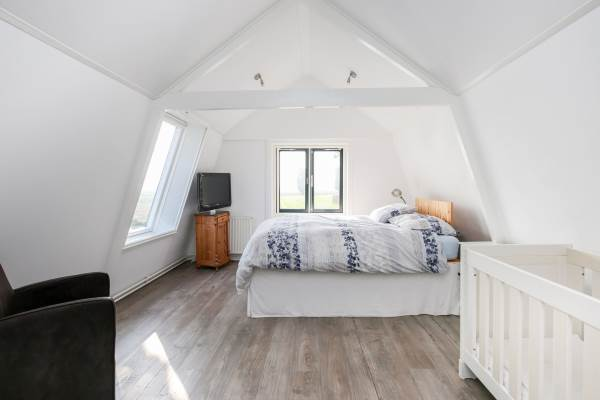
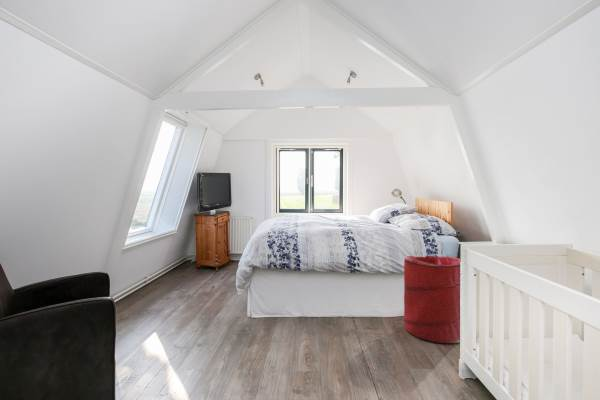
+ laundry hamper (432, 293)
